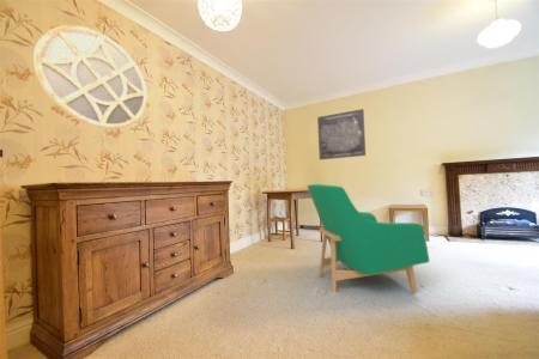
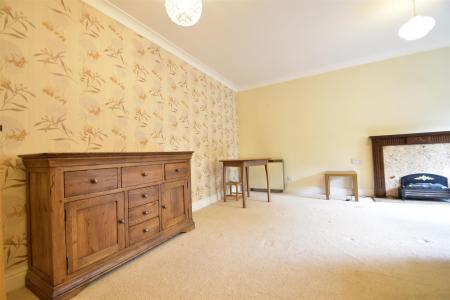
- armchair (357, 231)
- wall art (340, 135)
- home mirror (99, 80)
